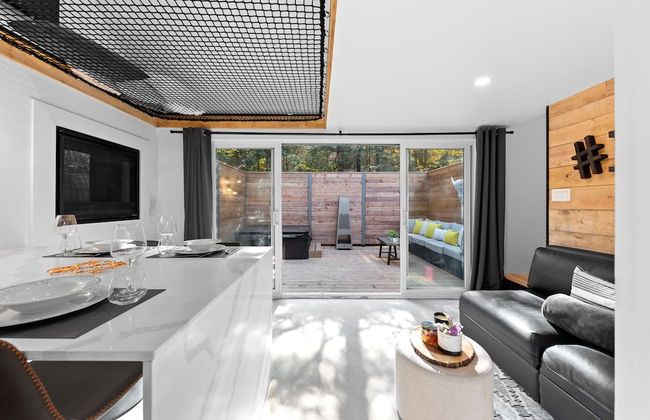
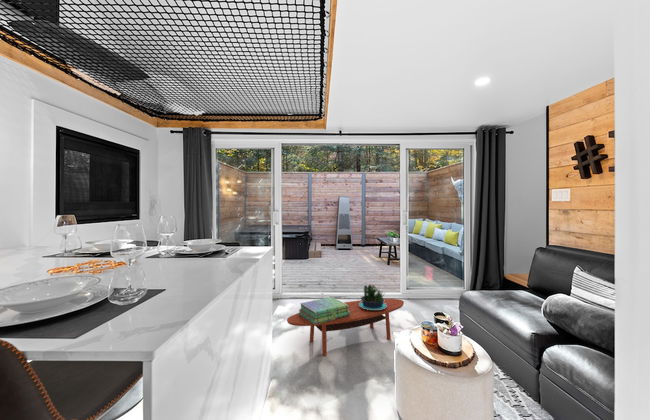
+ stack of books (324, 309)
+ potted plant (371, 295)
+ coffee table (350, 324)
